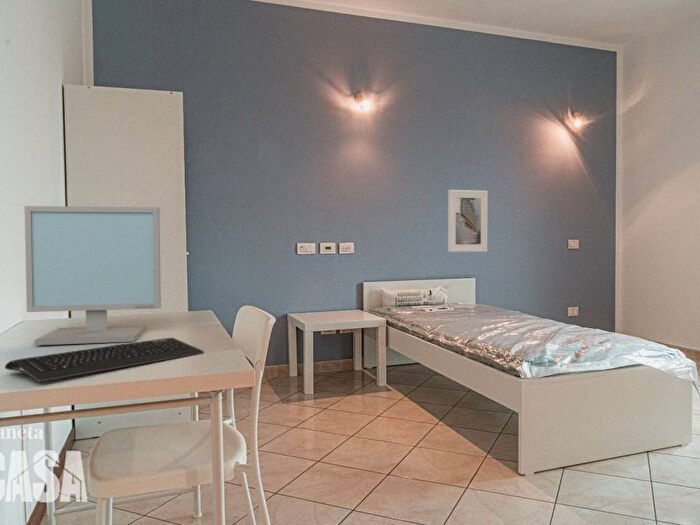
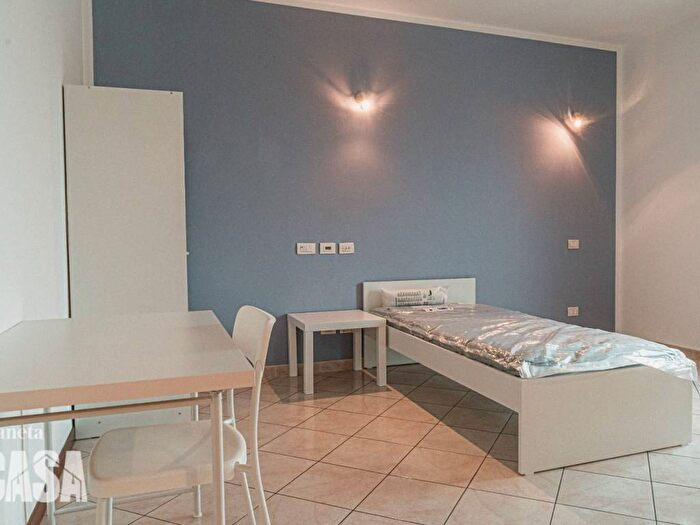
- computer monitor (94, 271)
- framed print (468, 221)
- keyboard (113, 355)
